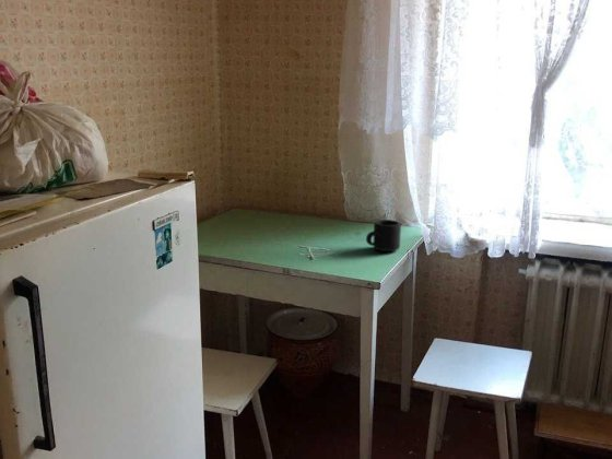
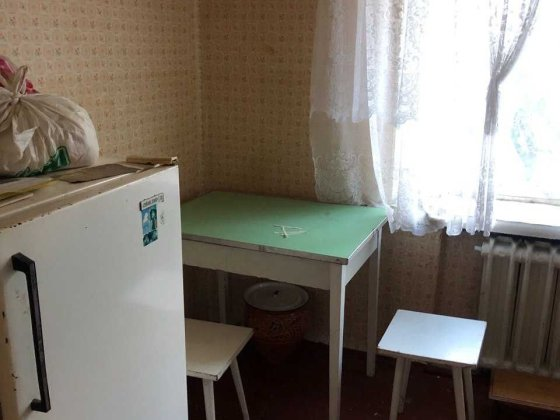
- mug (382, 236)
